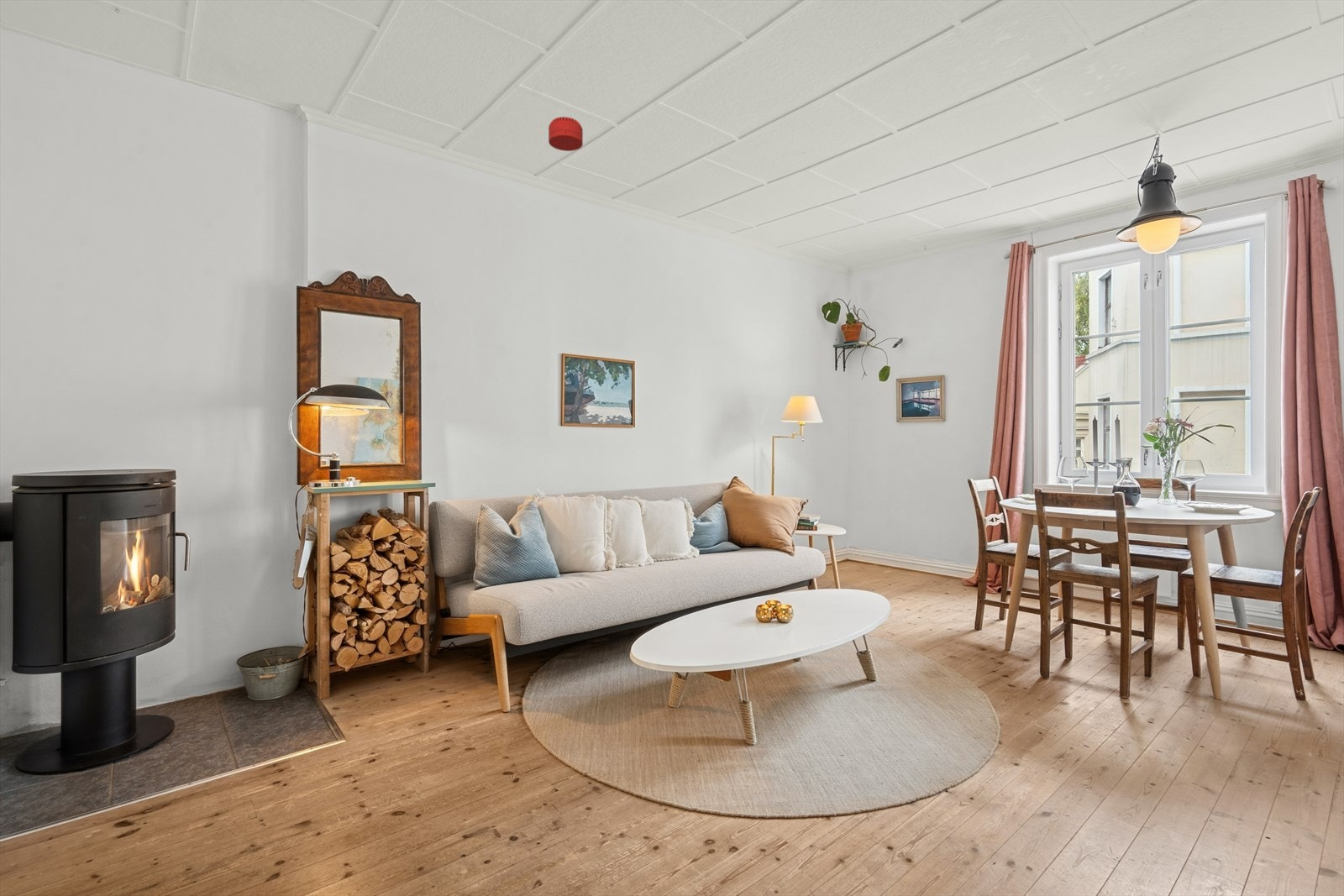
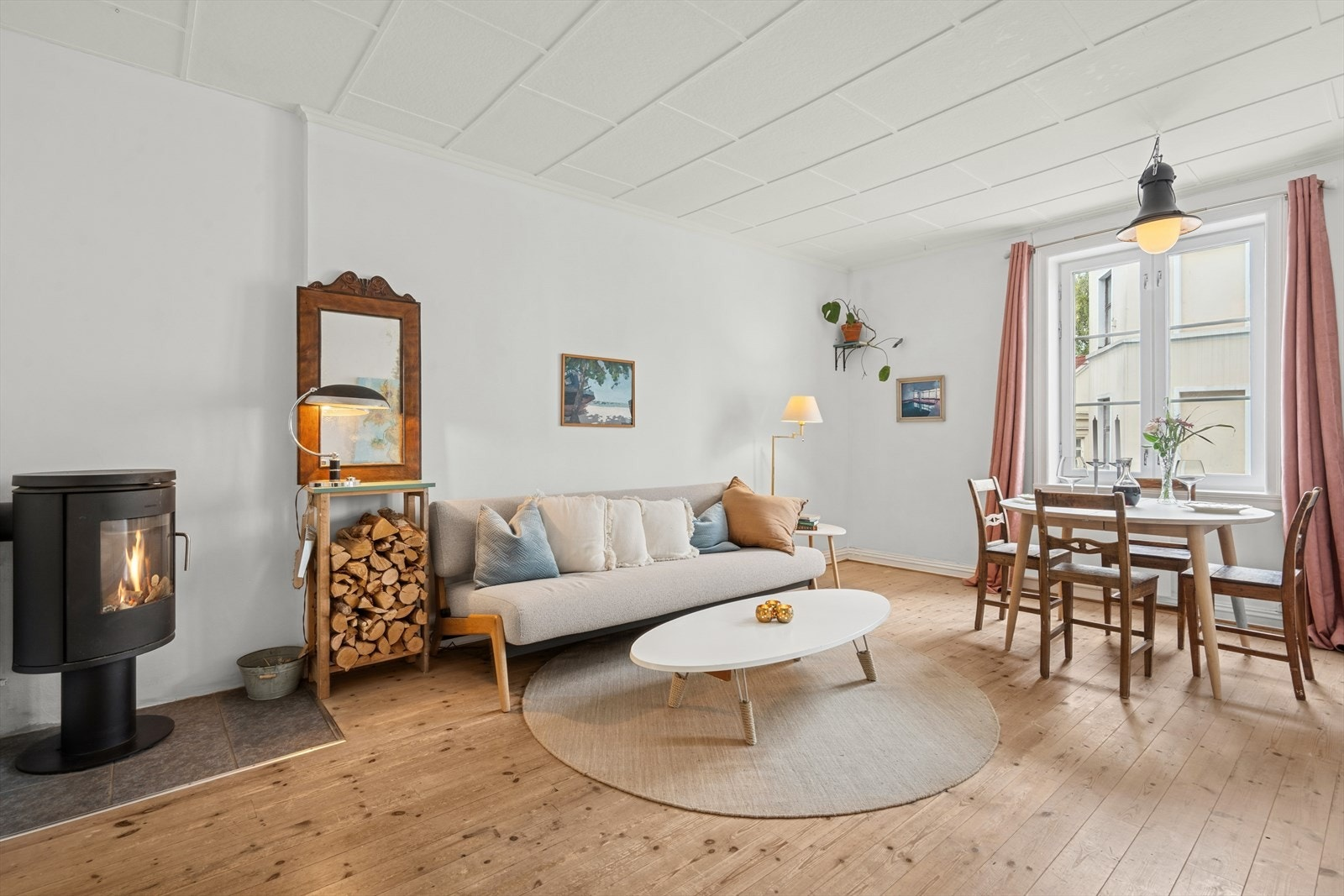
- smoke detector (565, 133)
